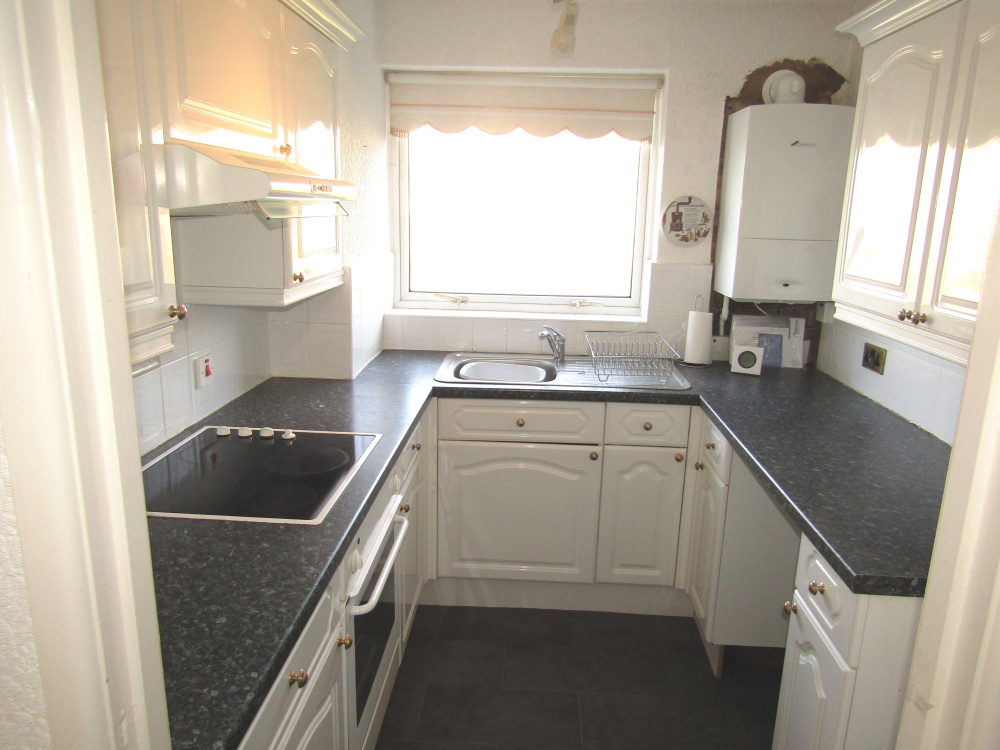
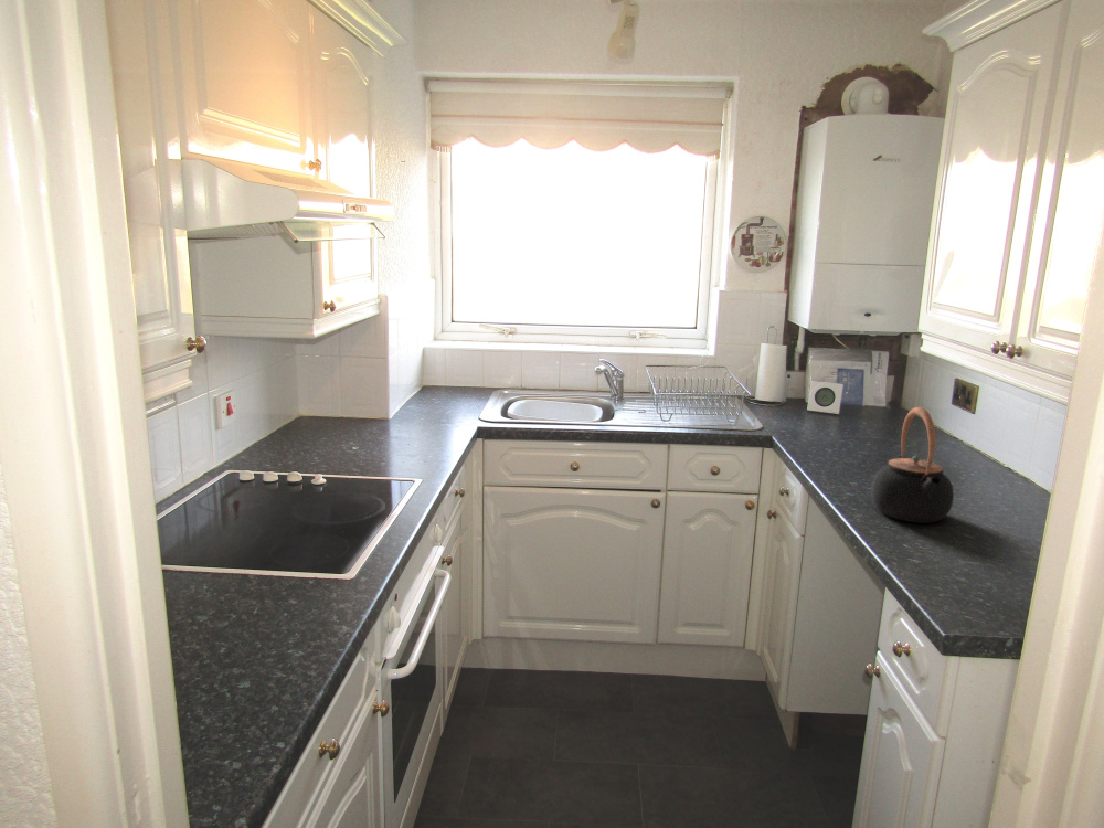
+ teapot (917, 464)
